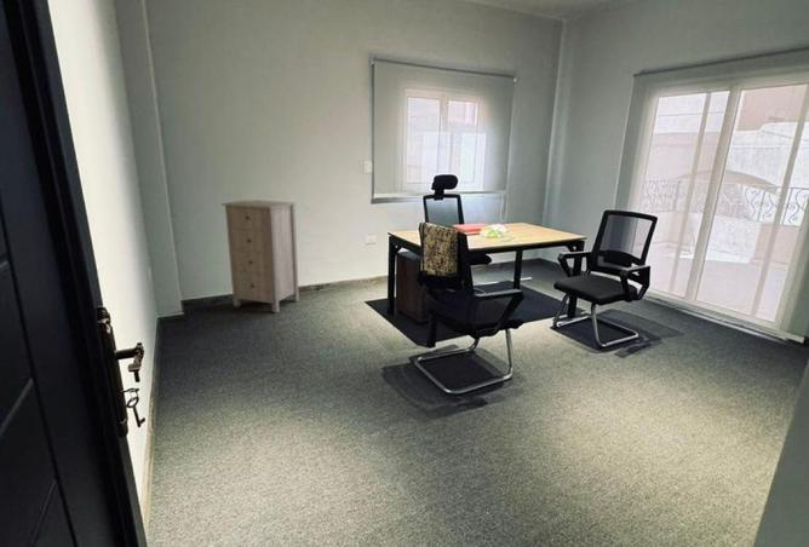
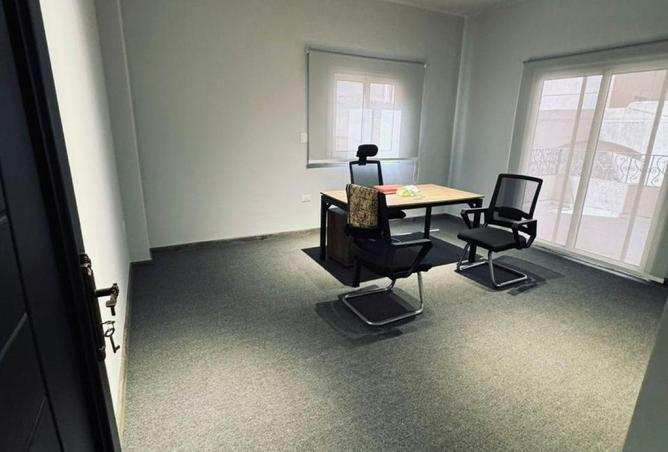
- storage cabinet (263, 254)
